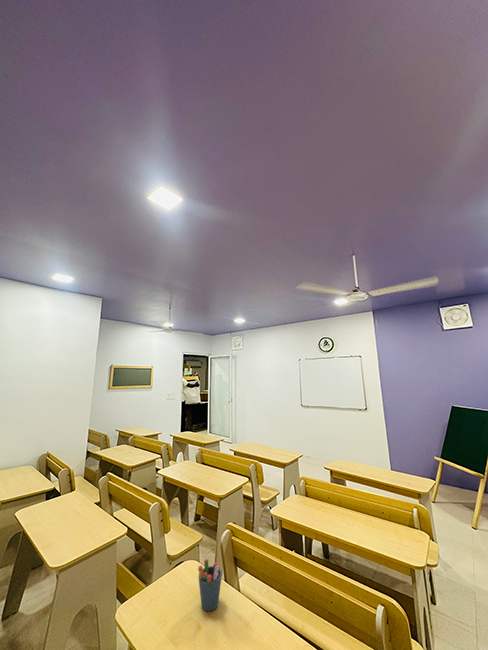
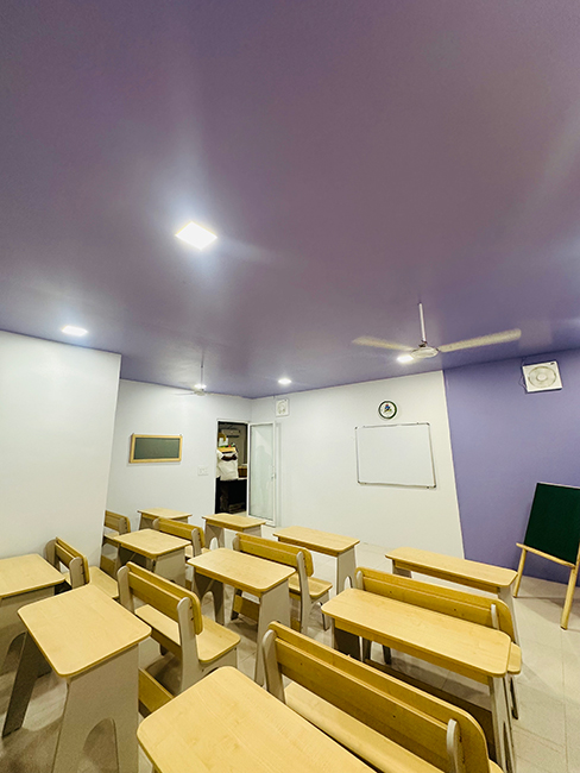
- pen holder (209, 581)
